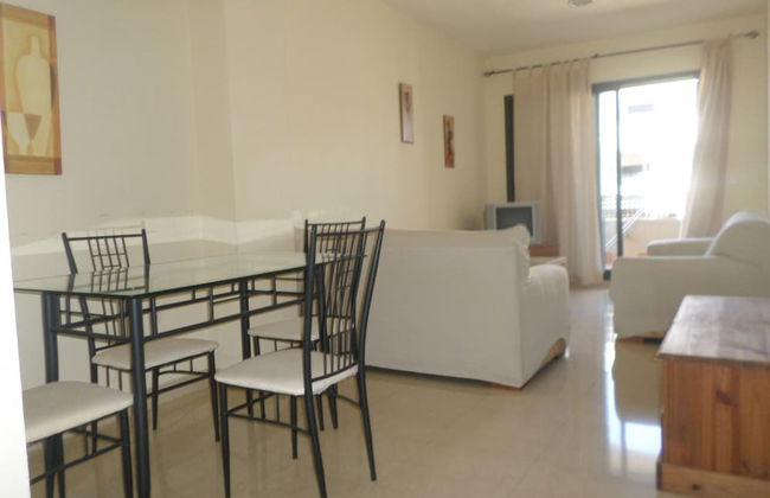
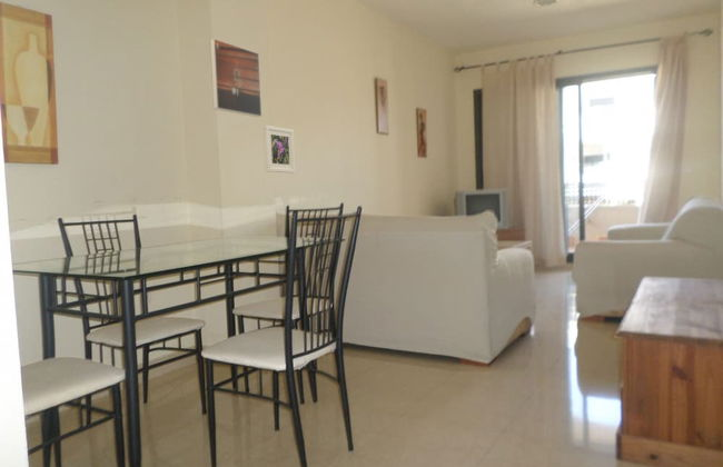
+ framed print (279, 149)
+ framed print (237, 79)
